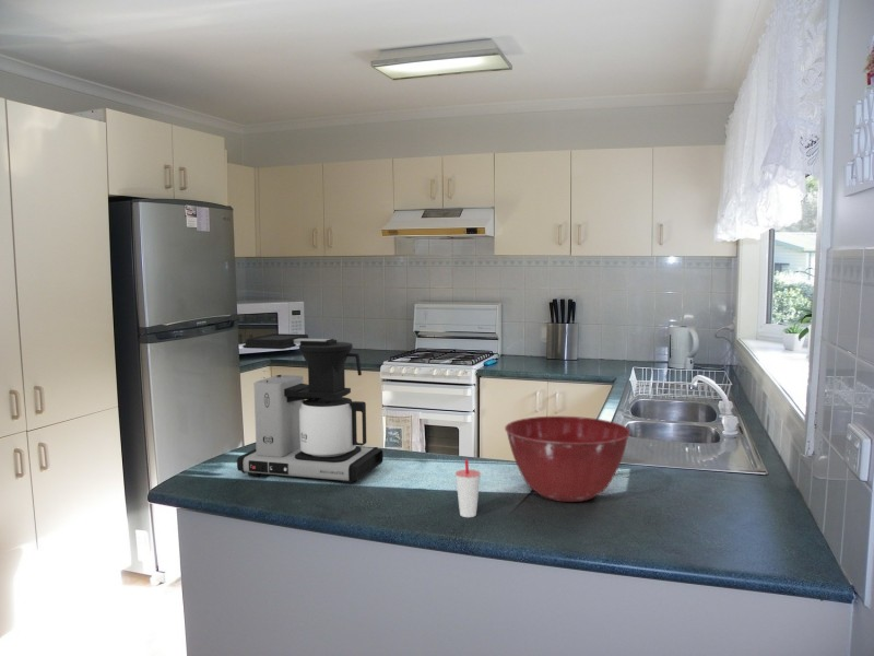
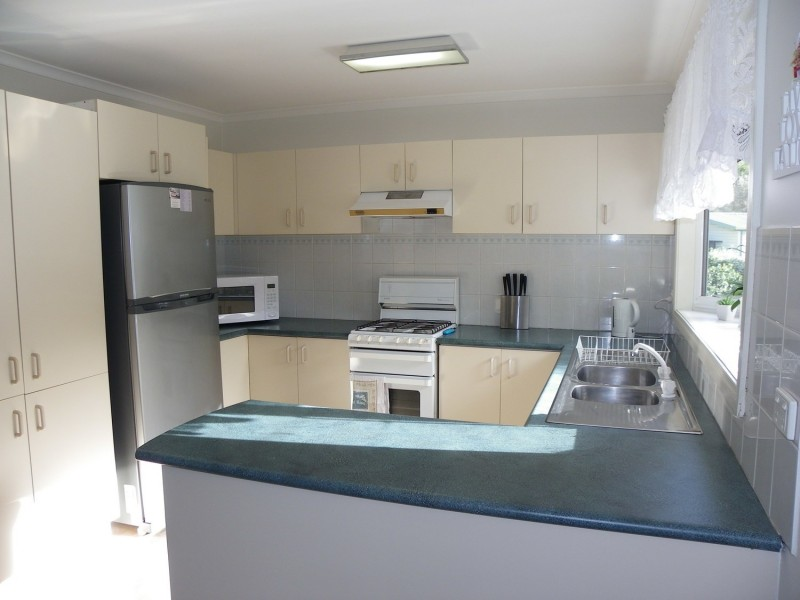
- cup (468, 487)
- coffee maker (309, 405)
- mixing bowl (566, 459)
